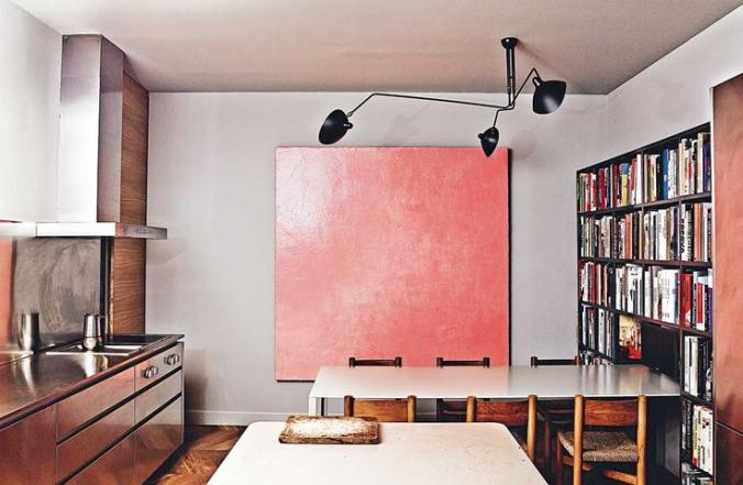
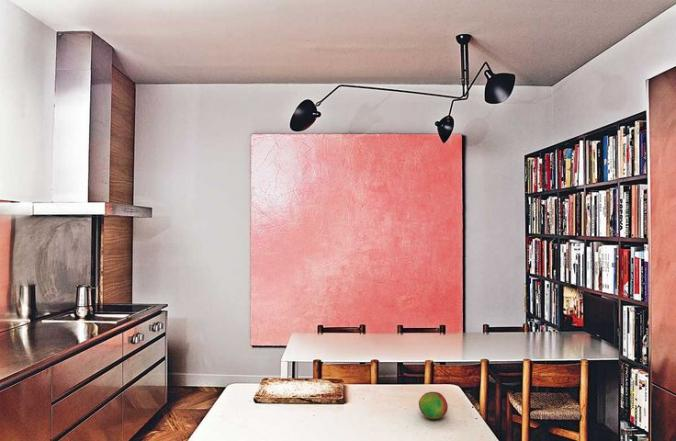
+ fruit (433, 405)
